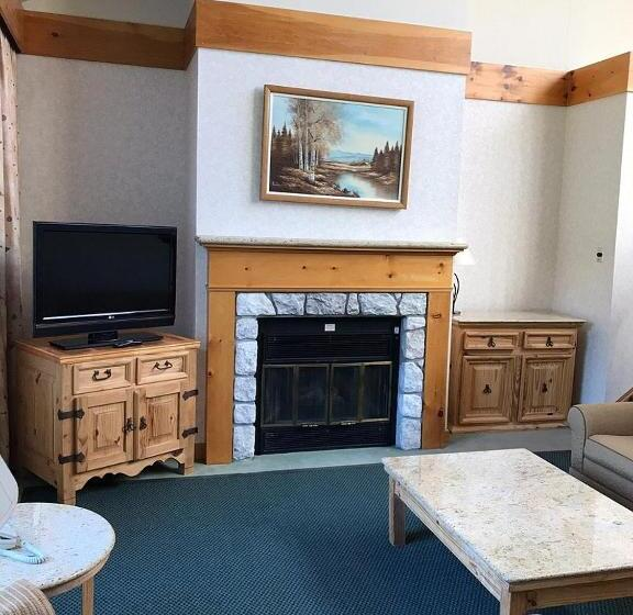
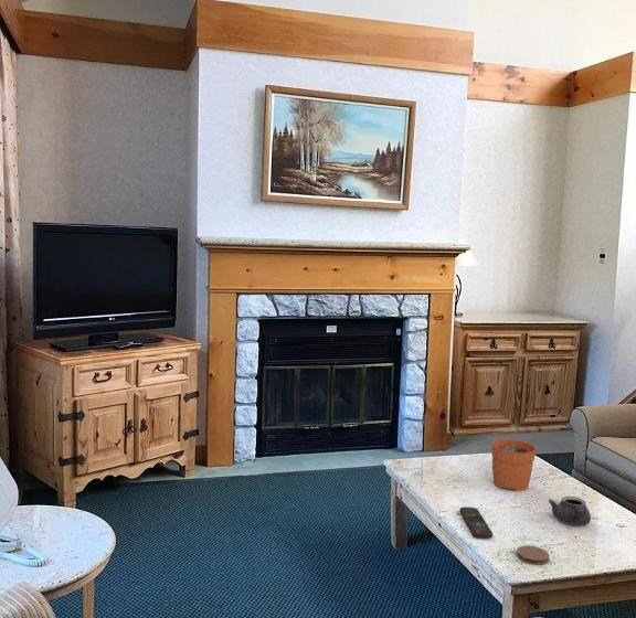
+ plant pot (512, 455)
+ remote control (475, 521)
+ coaster (532, 554)
+ teapot (572, 510)
